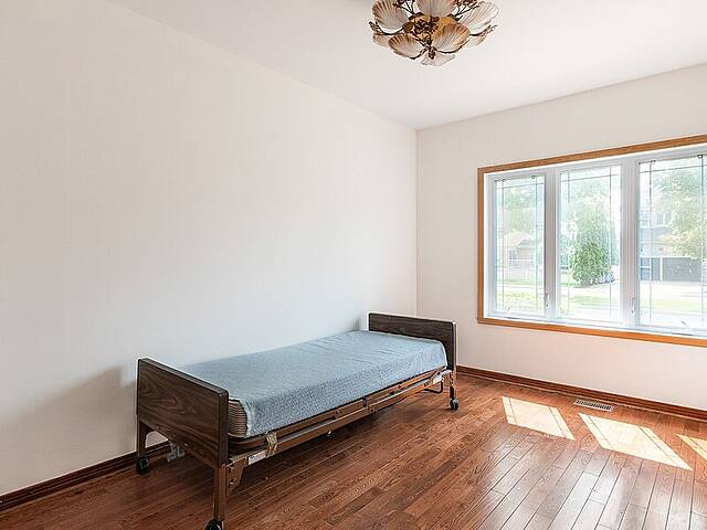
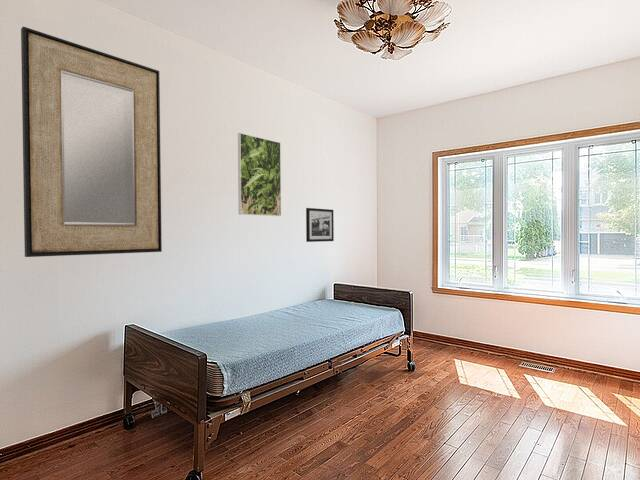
+ picture frame (320, 225)
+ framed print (260, 176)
+ home mirror (99, 153)
